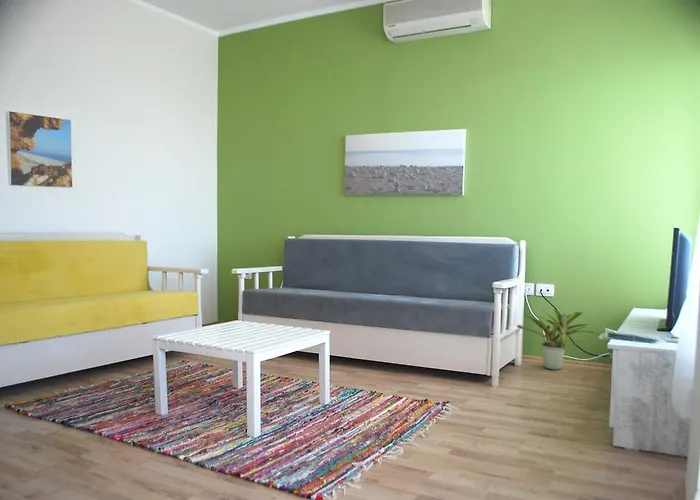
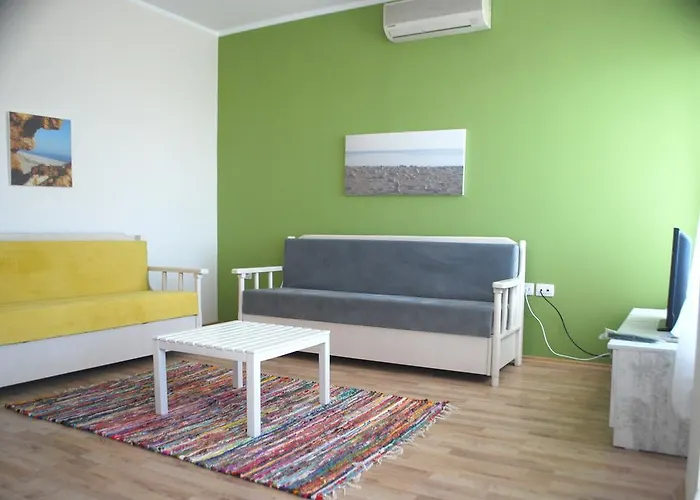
- potted plant (557, 338)
